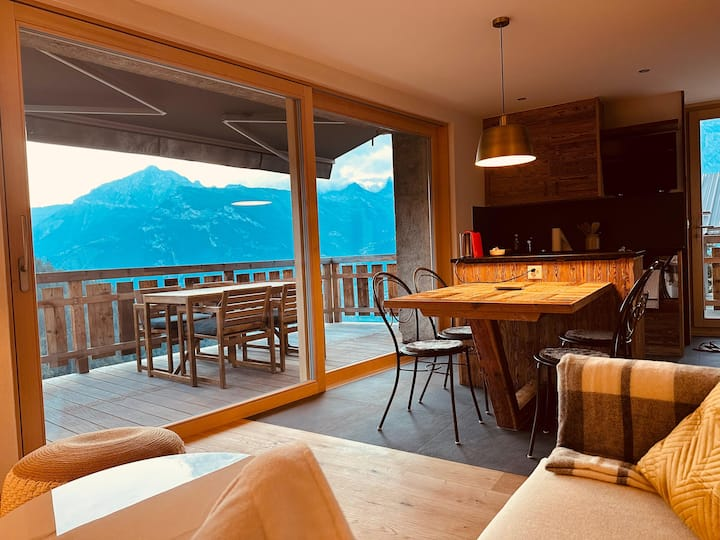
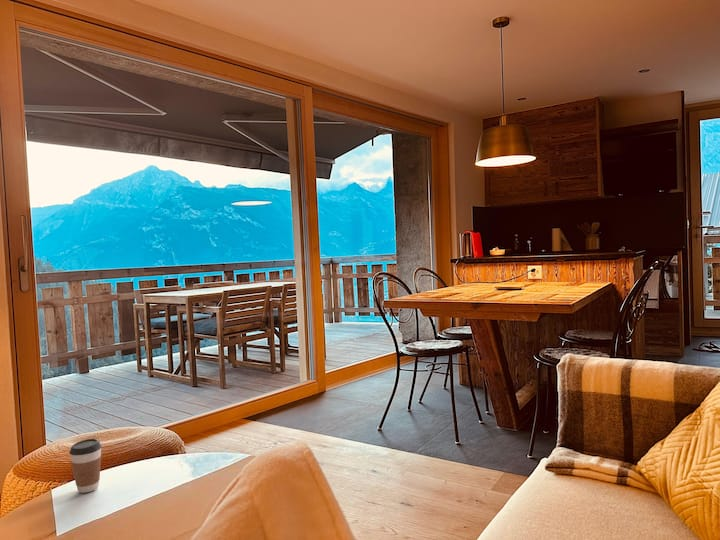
+ coffee cup (86, 466)
